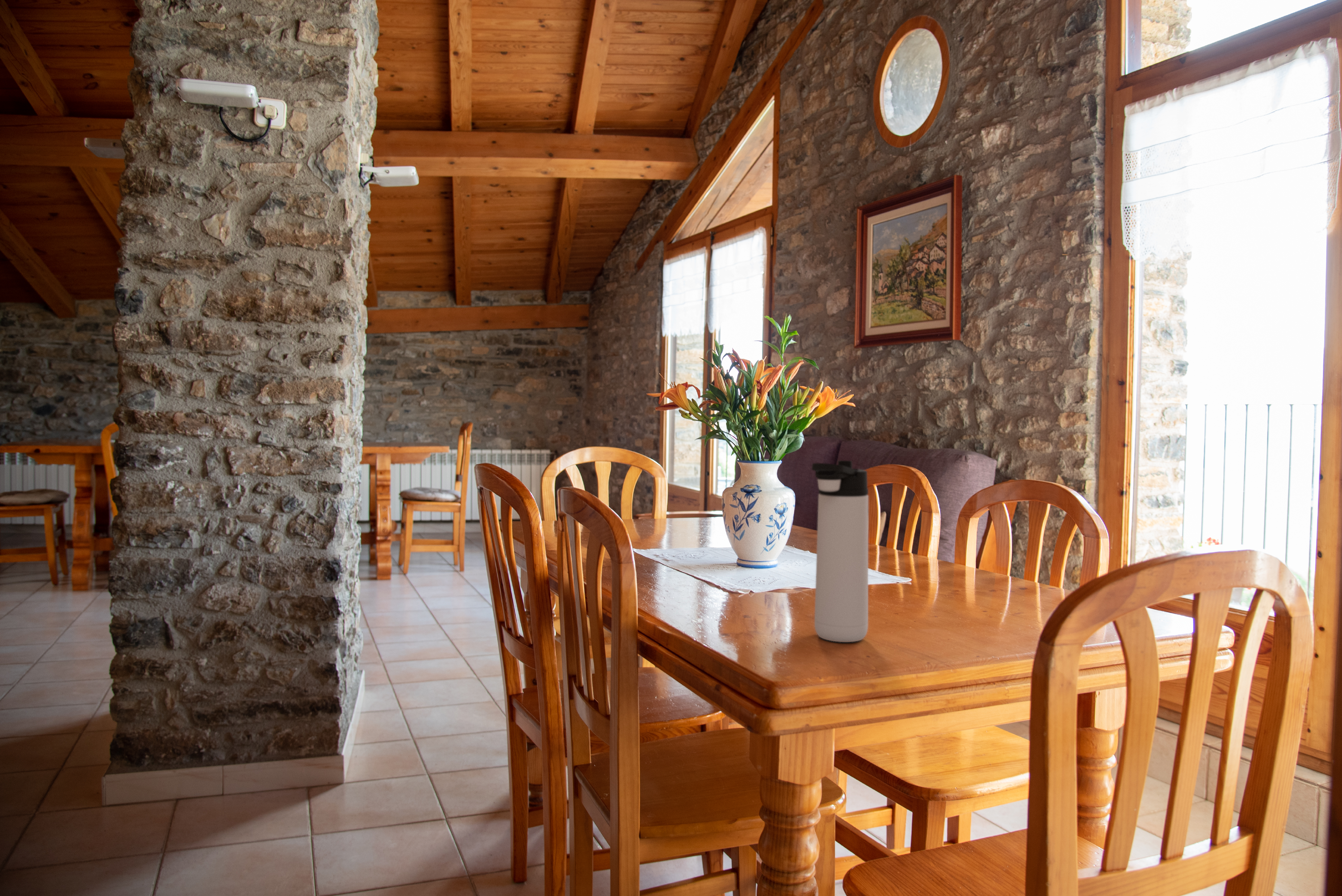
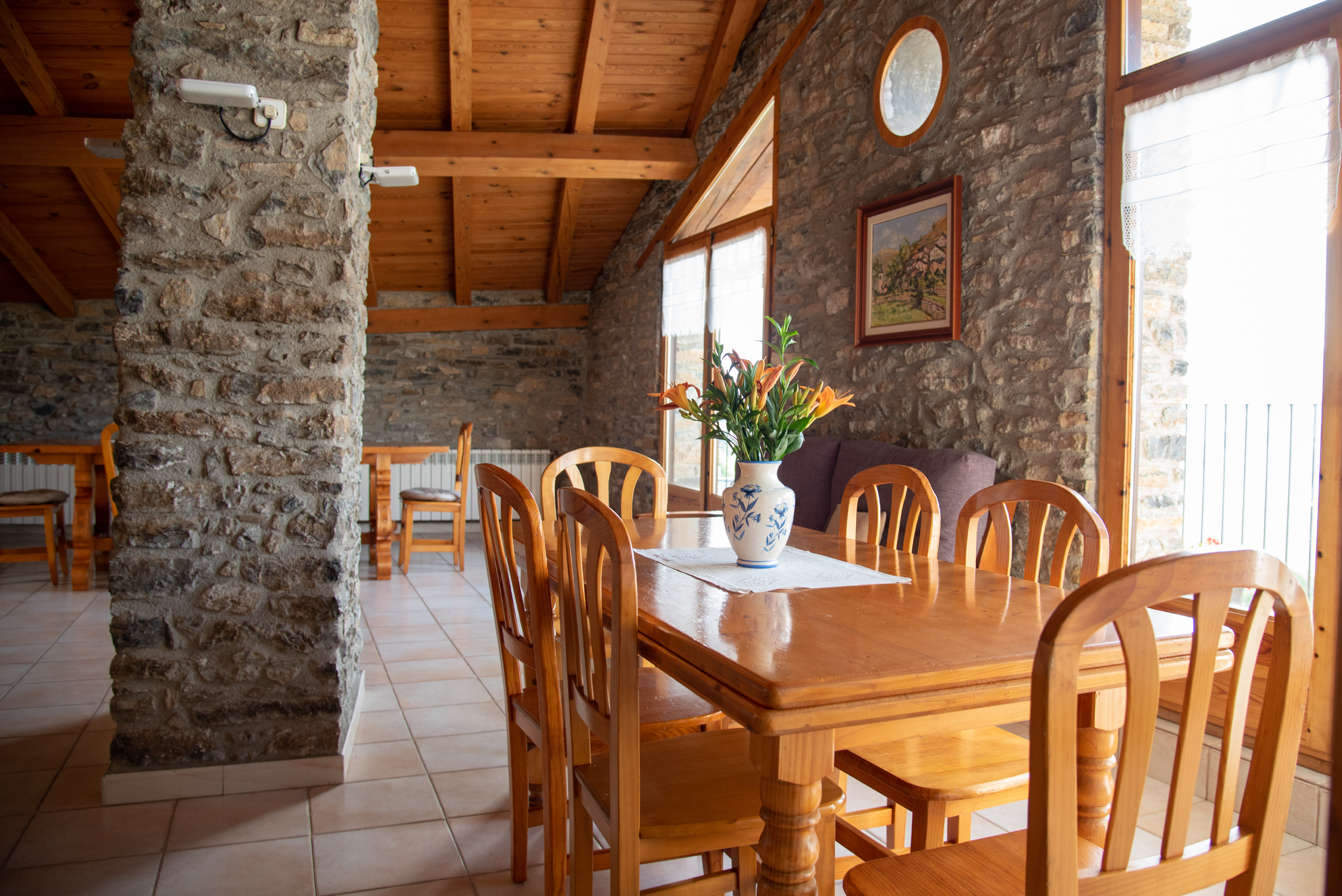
- thermos bottle (837, 550)
